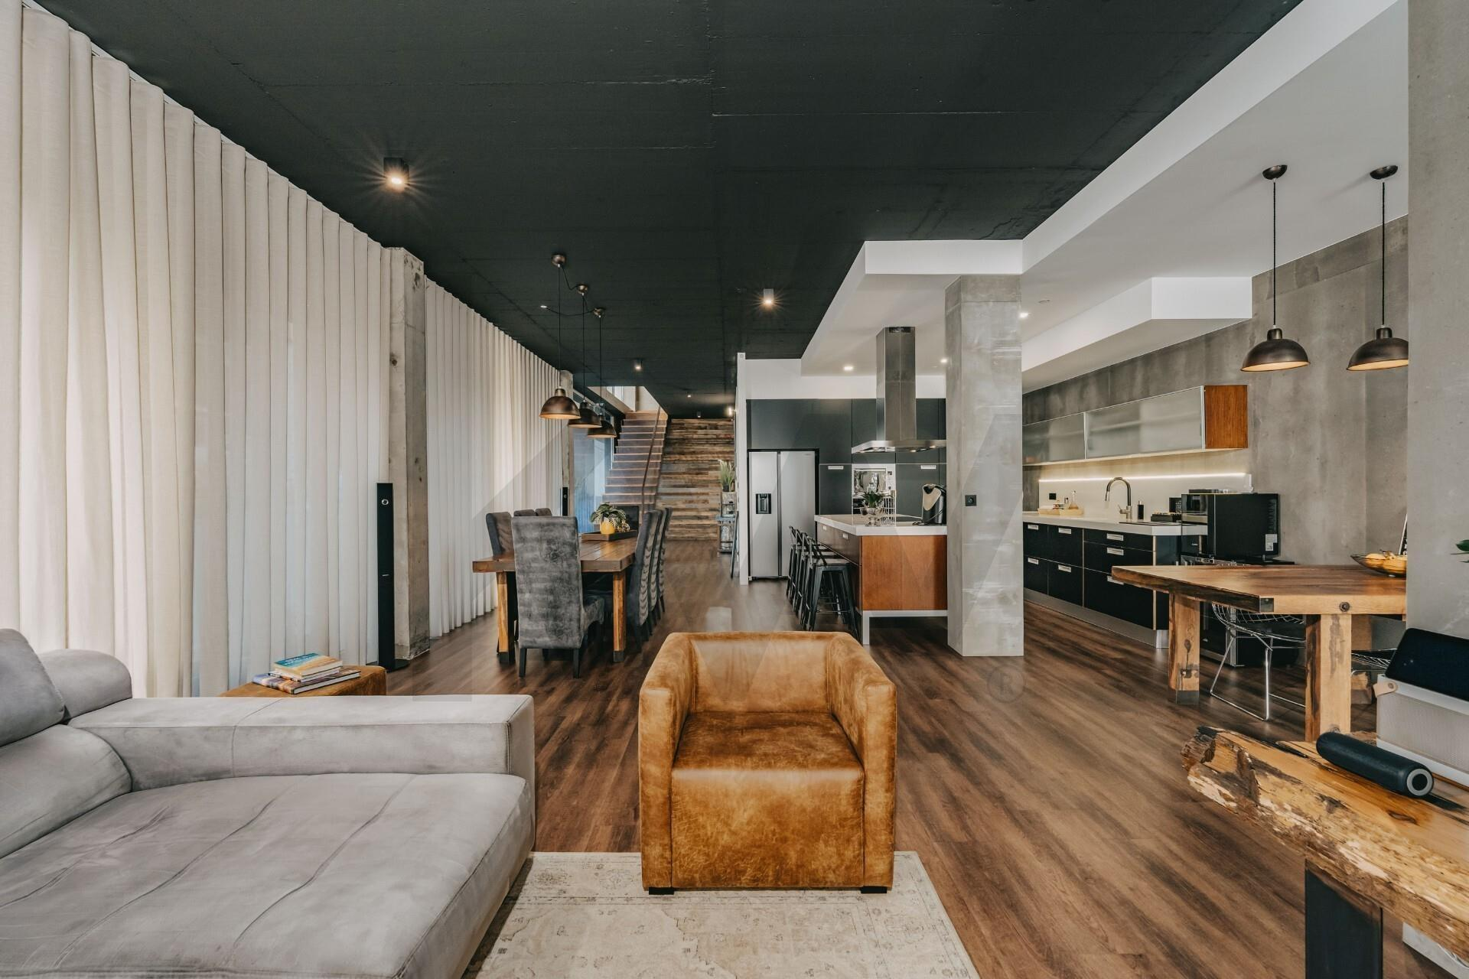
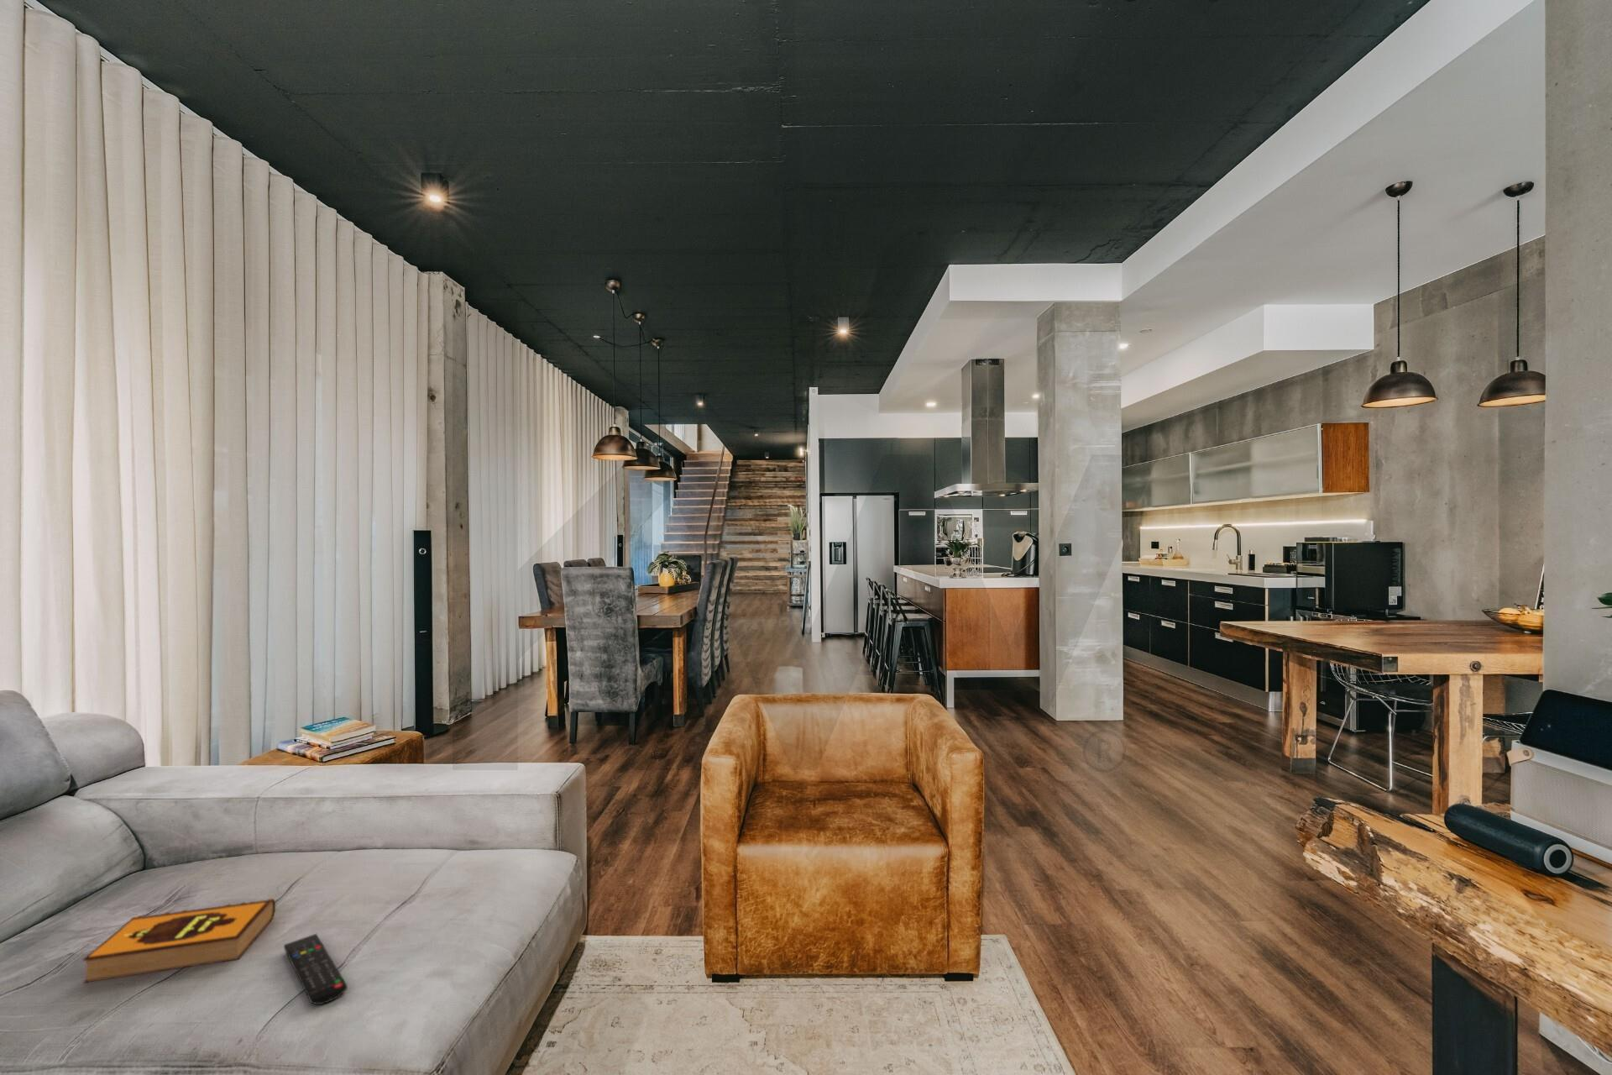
+ remote control (314, 967)
+ hardback book (187, 936)
